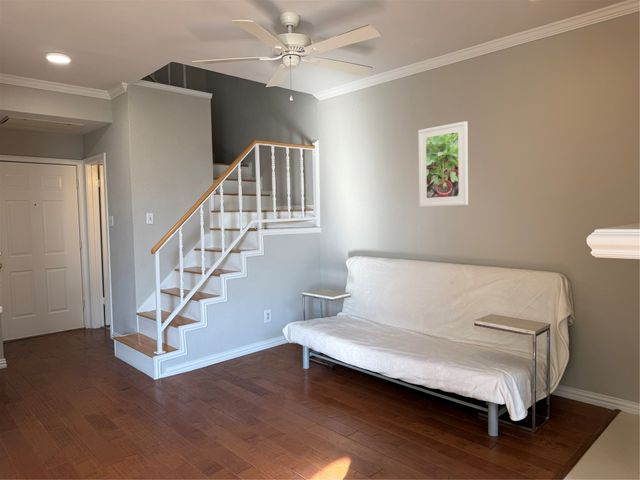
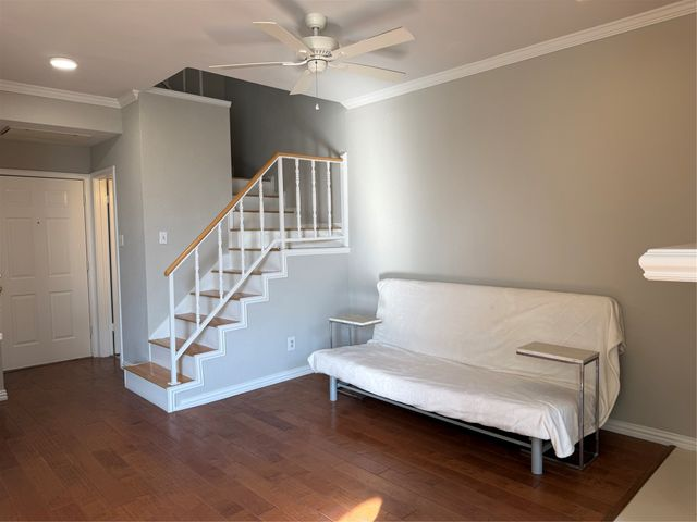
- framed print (442, 166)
